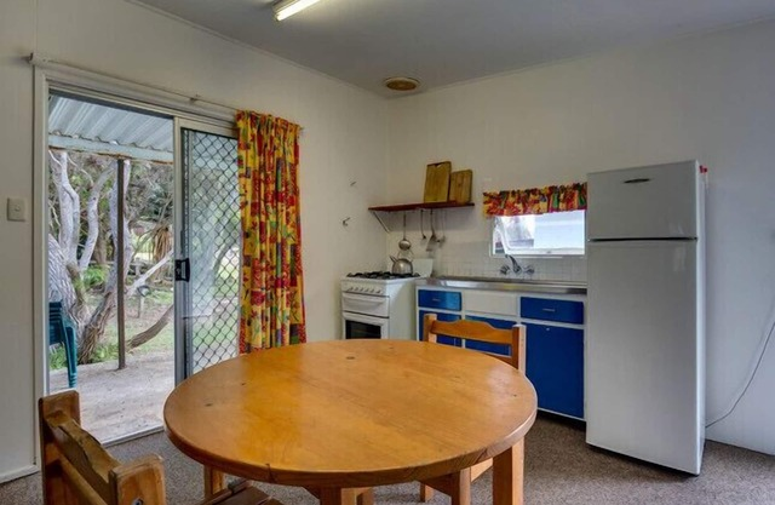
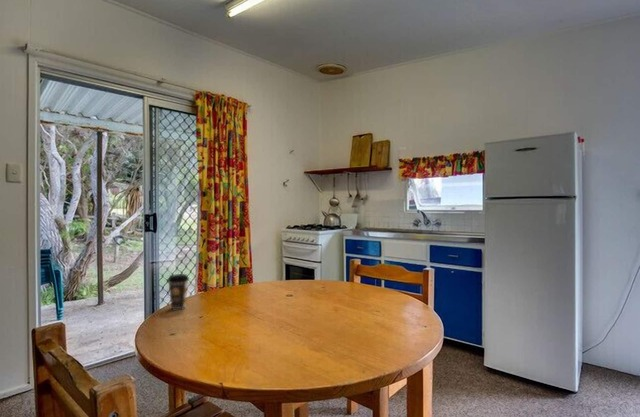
+ coffee cup (178, 291)
